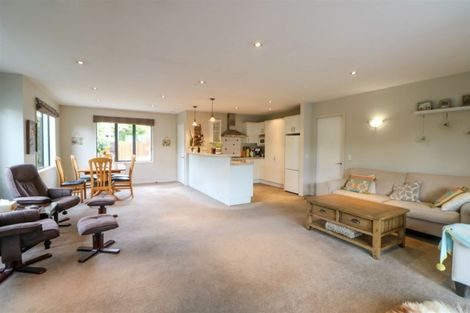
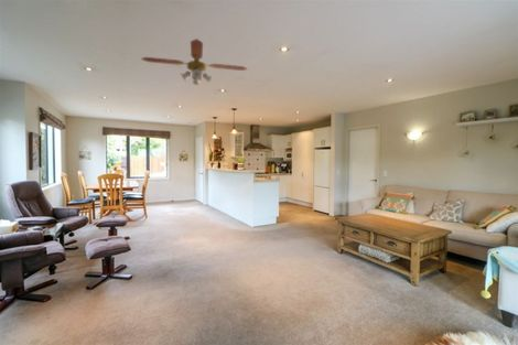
+ ceiling fan (196, 67)
